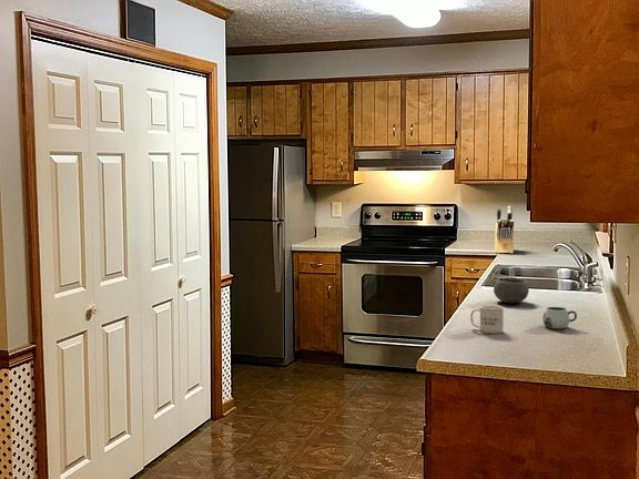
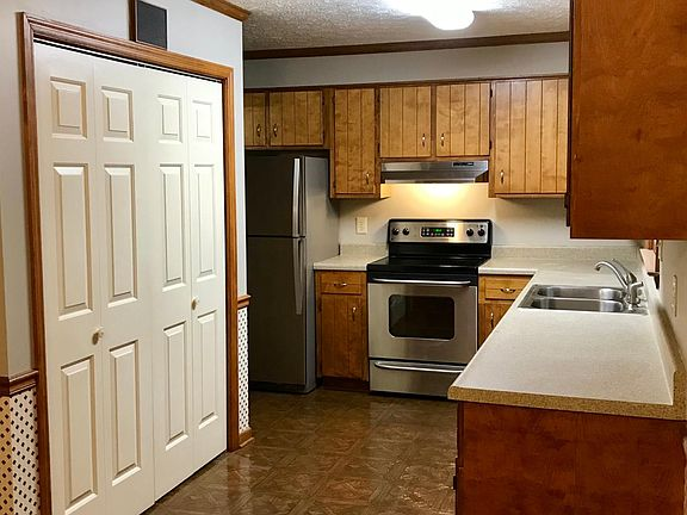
- mug (486, 318)
- bowl (510, 291)
- knife block (504, 228)
- mug (559, 317)
